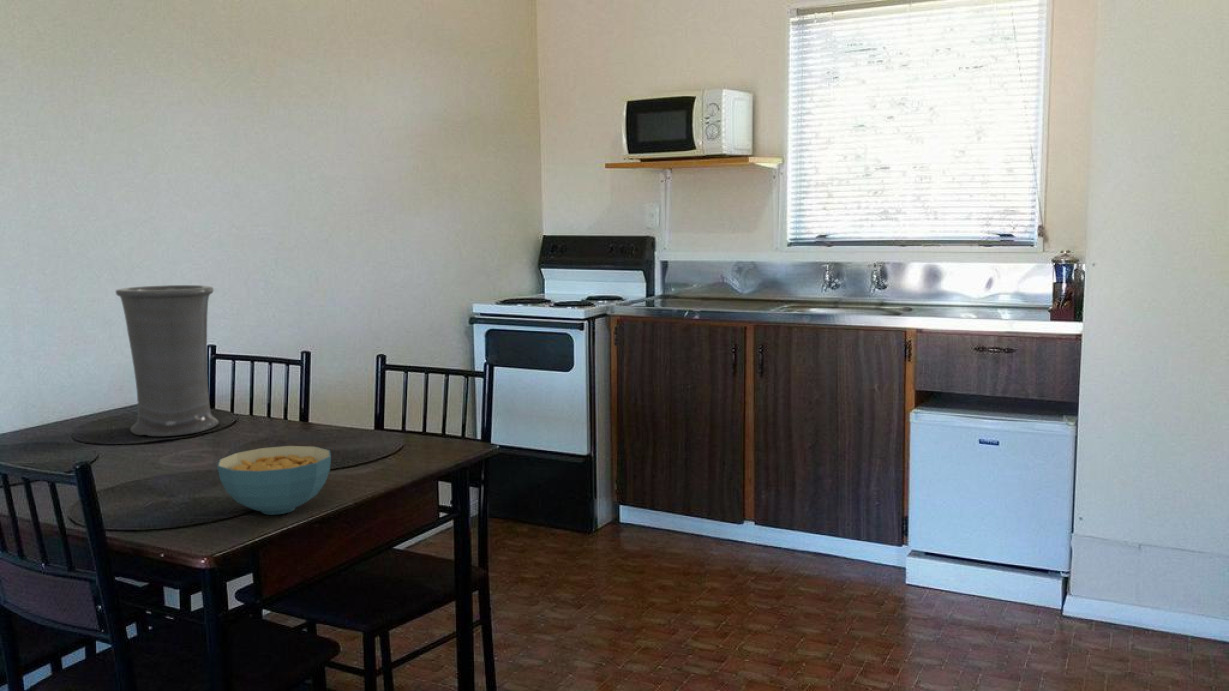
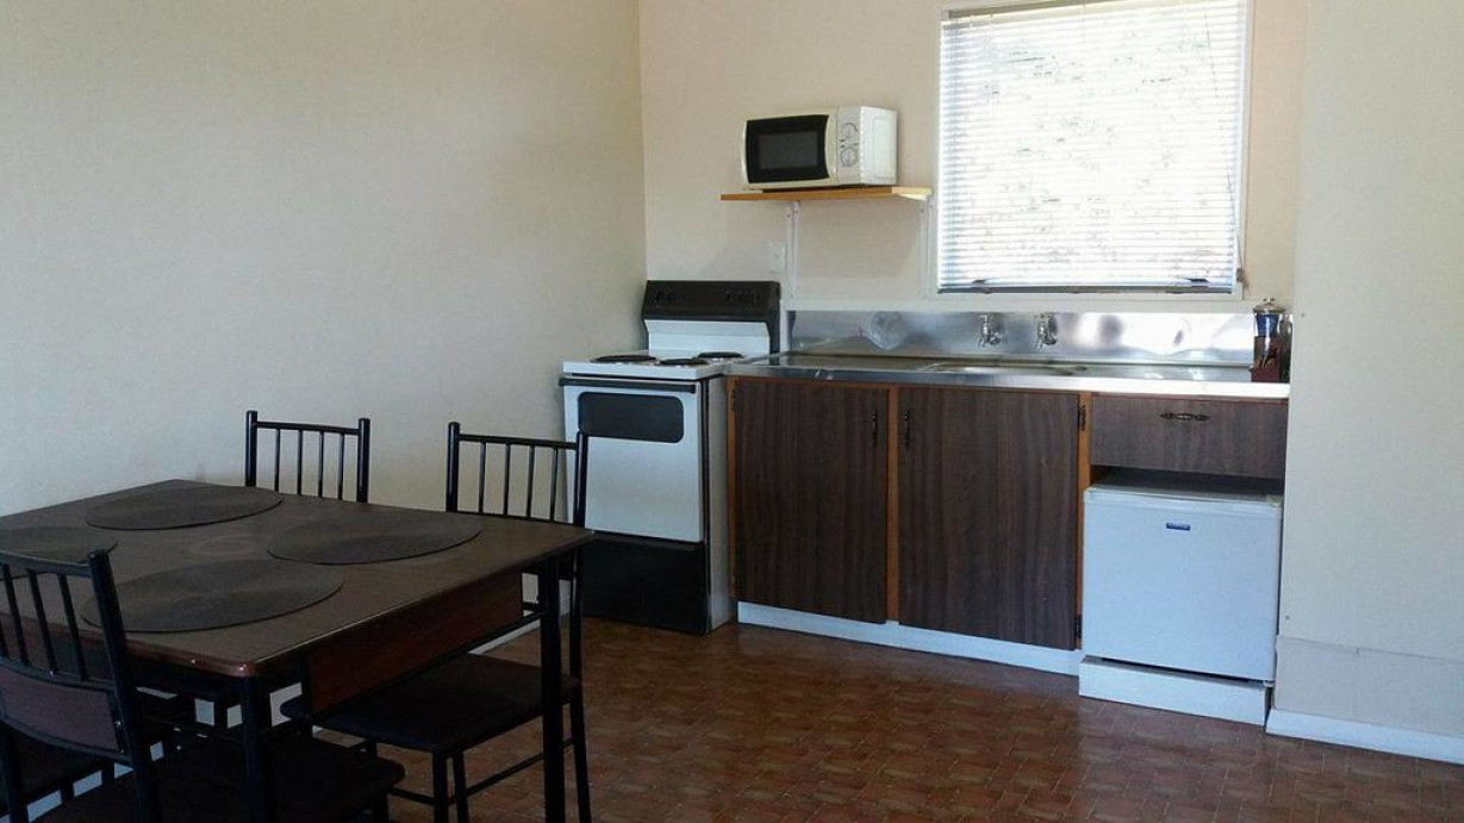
- vase (170, 358)
- cereal bowl (276, 483)
